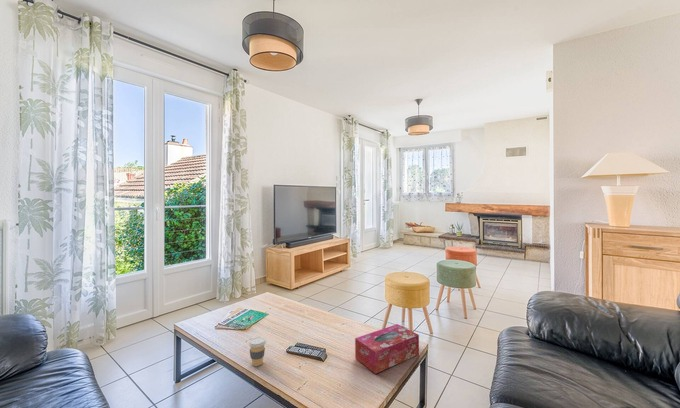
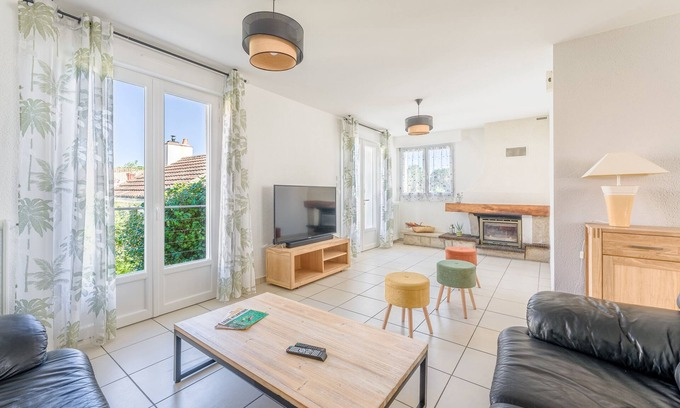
- tissue box (387, 346)
- coffee cup (257, 351)
